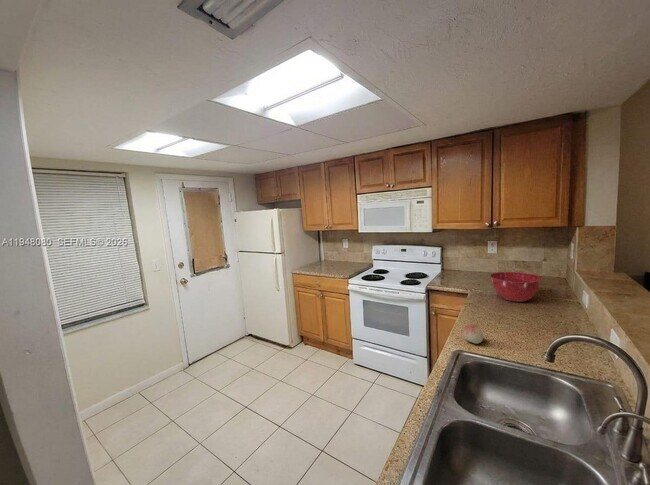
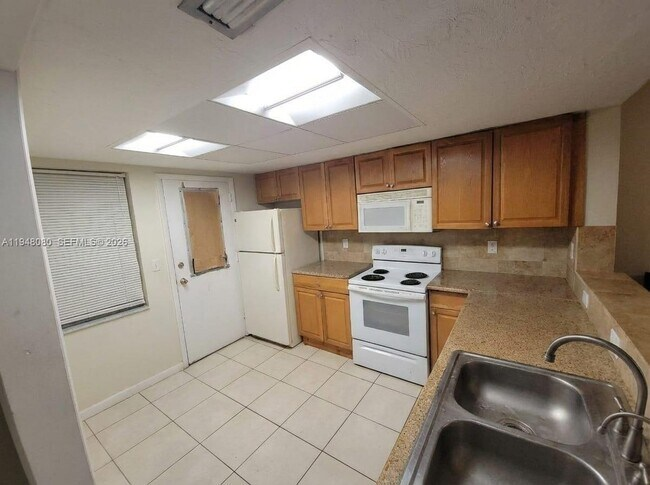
- mixing bowl (514, 287)
- fruit (473, 333)
